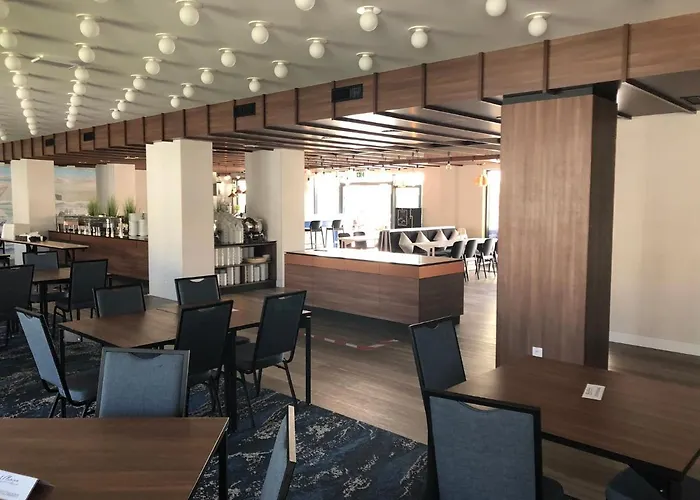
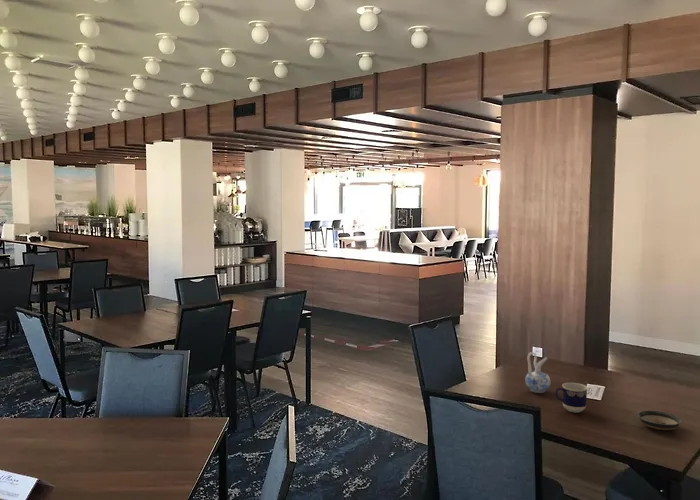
+ ceramic pitcher (538, 371)
+ saucer (658, 422)
+ cup (570, 398)
